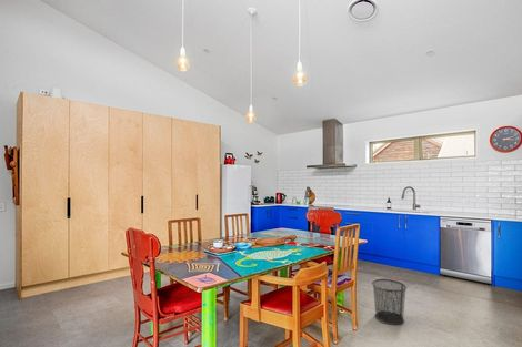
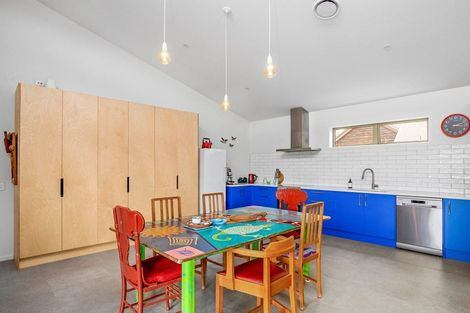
- trash can (388, 300)
